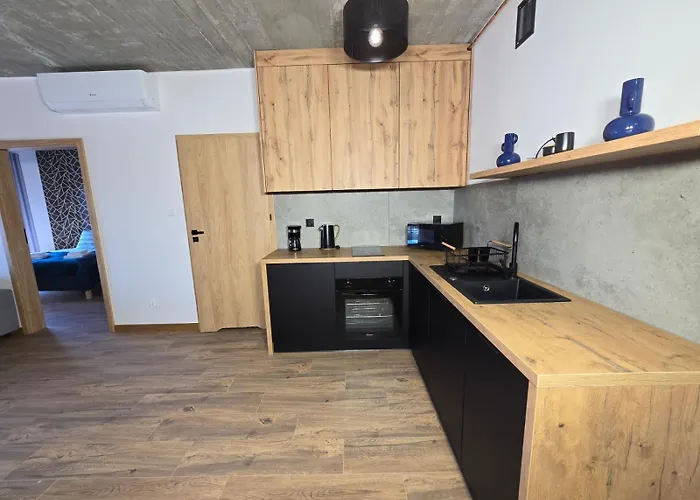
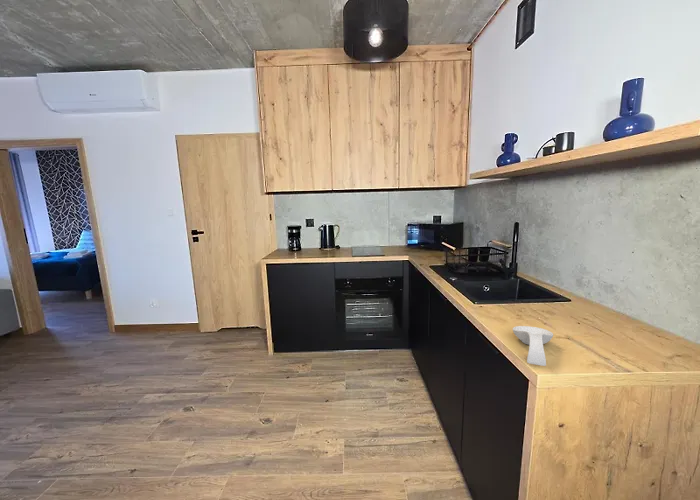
+ spoon rest (534, 338)
